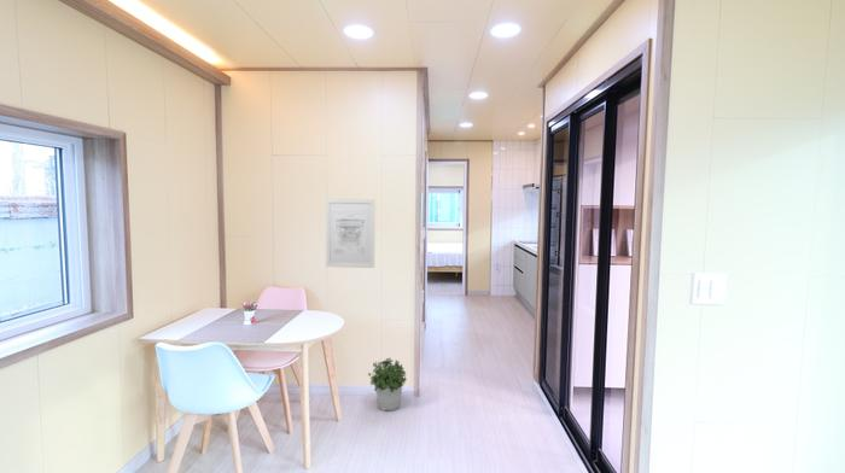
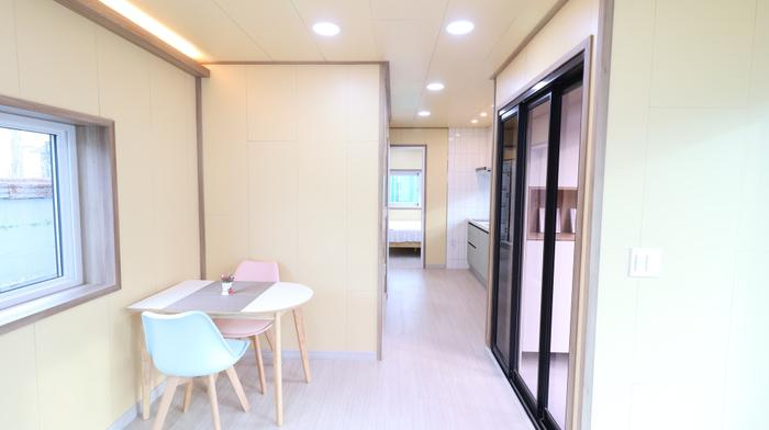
- potted plant (386, 383)
- wall art (350, 233)
